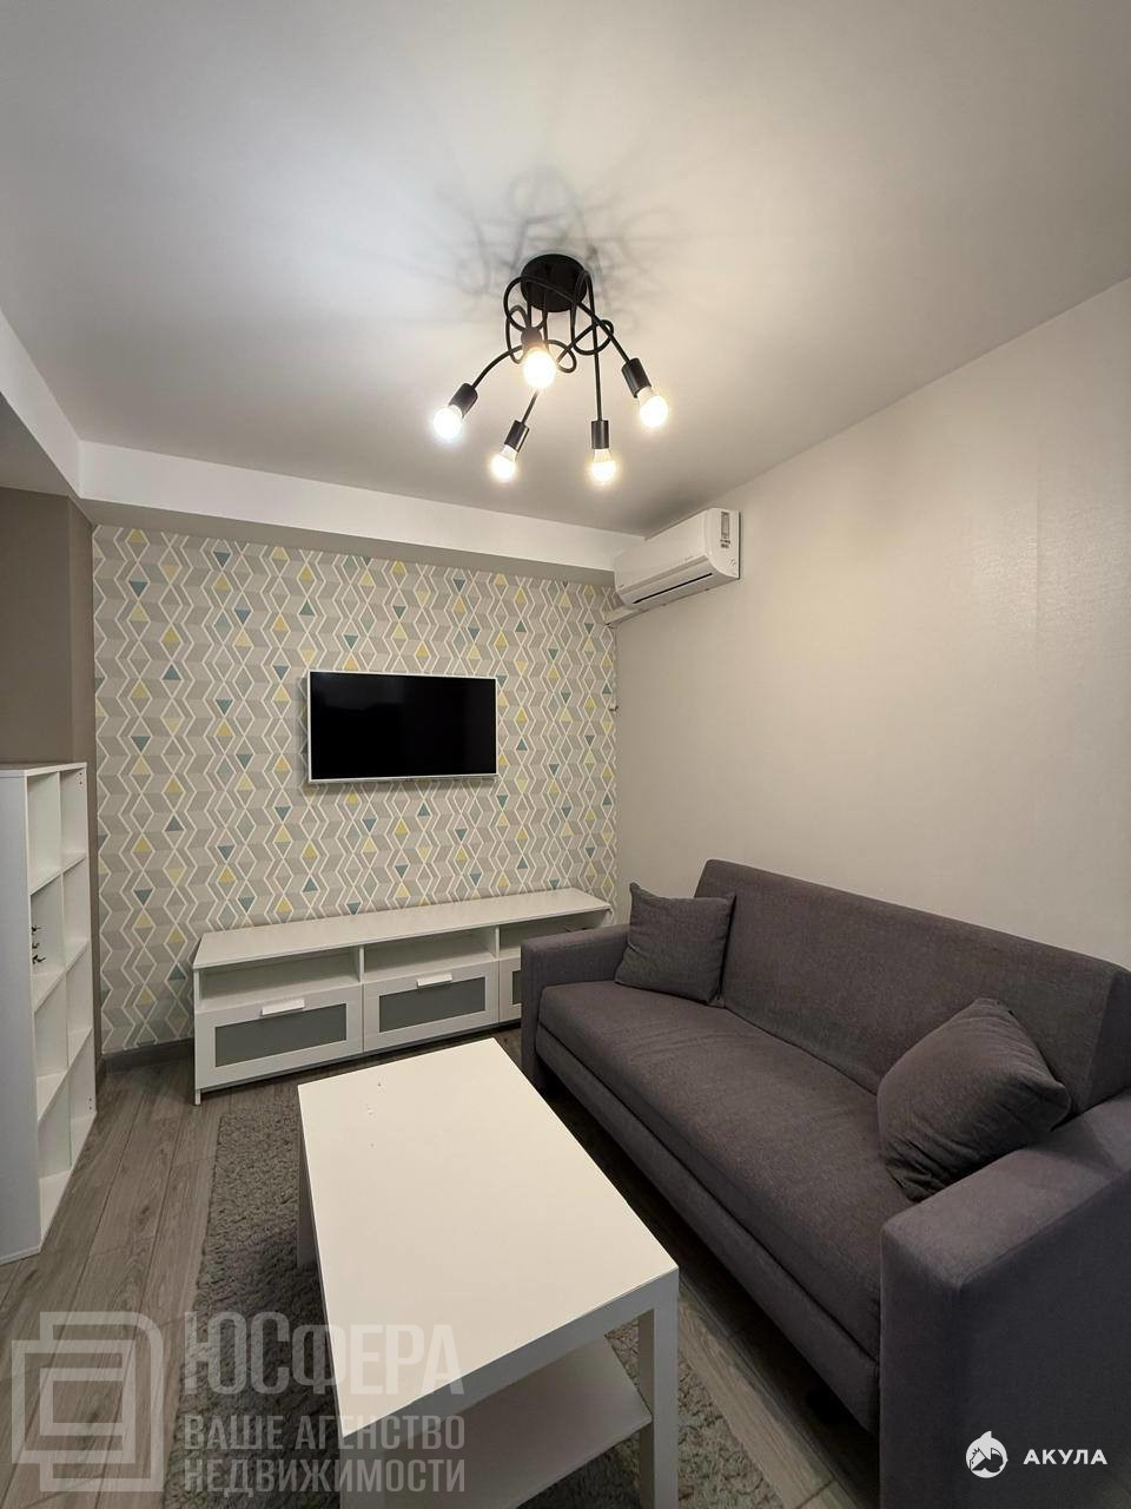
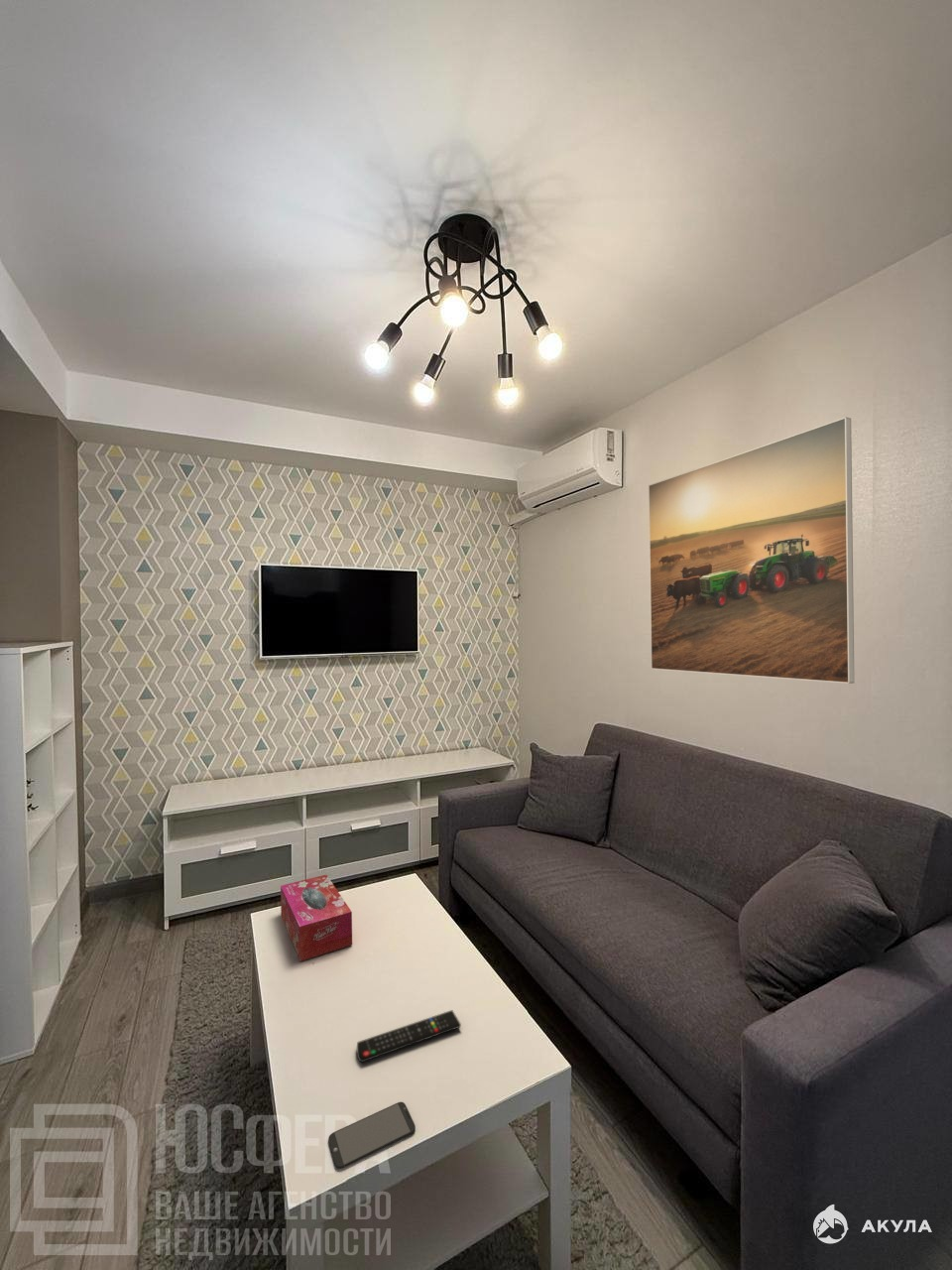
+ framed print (733, 566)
+ tissue box (314, 913)
+ smartphone (372, 1132)
+ remote control (409, 1036)
